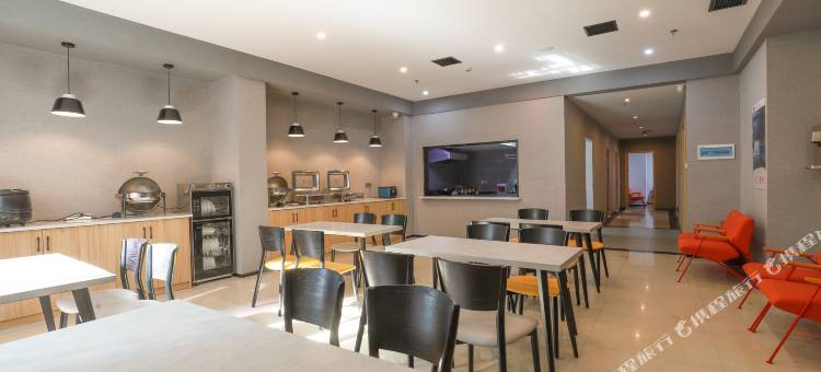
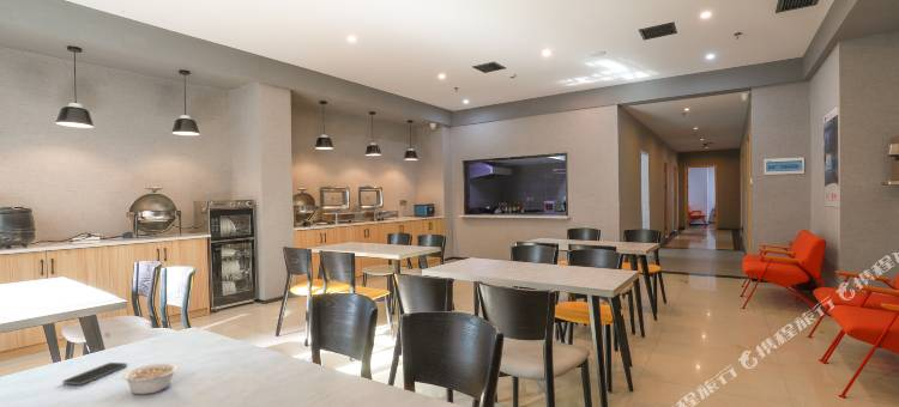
+ legume (152, 377)
+ smartphone (96, 372)
